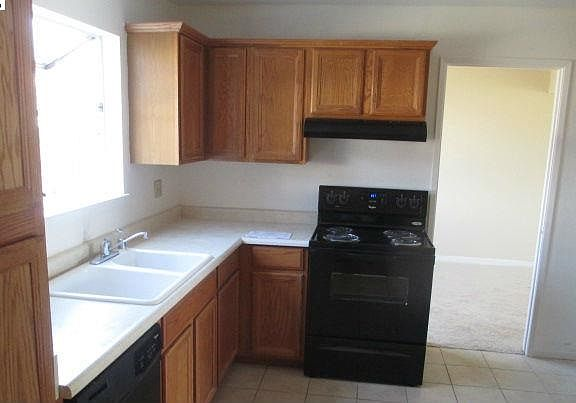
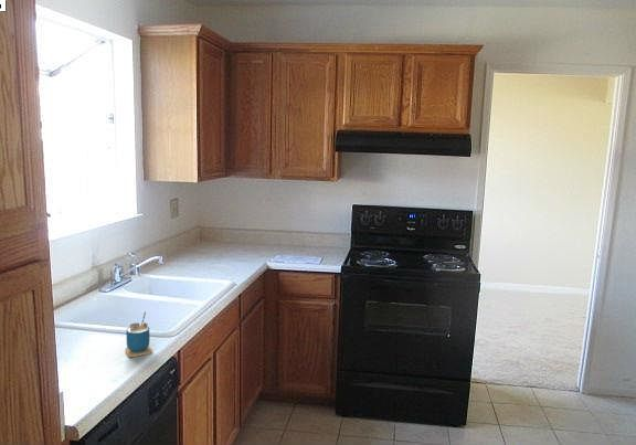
+ cup (138, 332)
